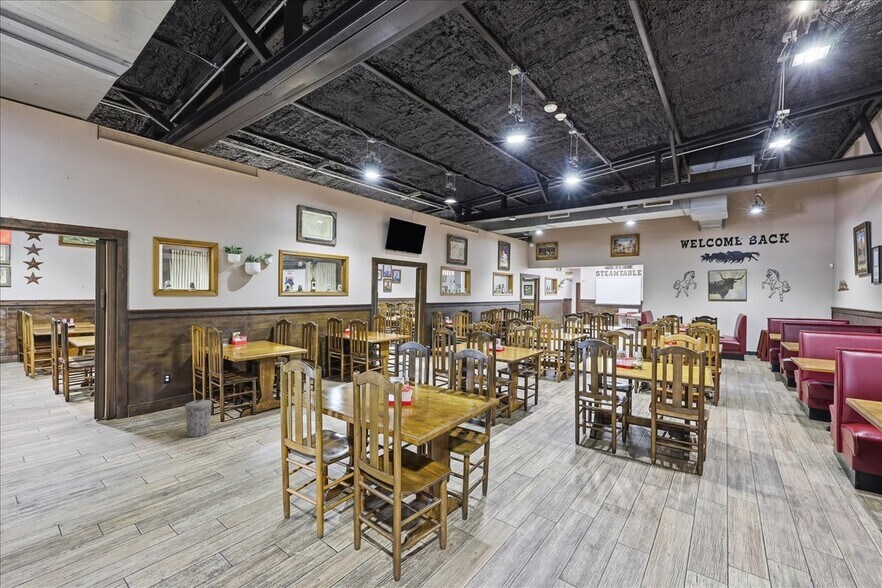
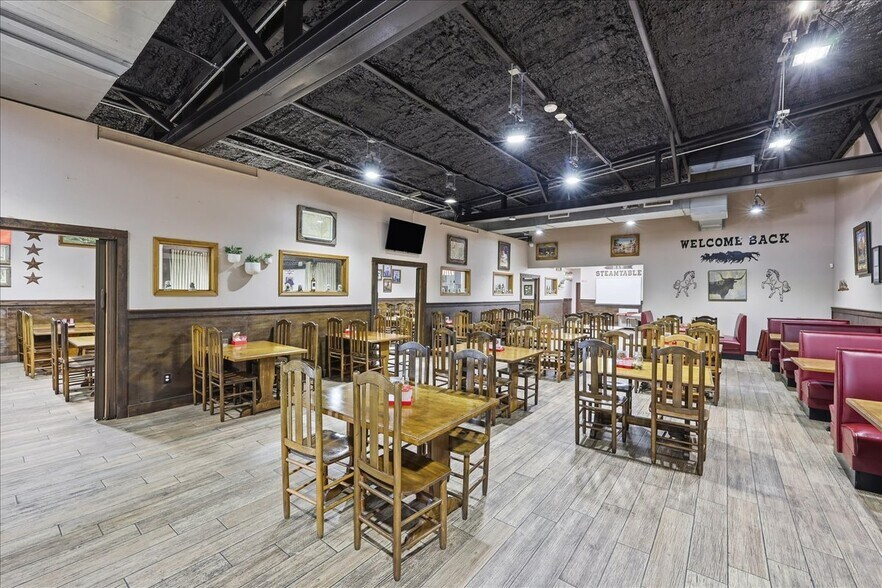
- trash can (198, 416)
